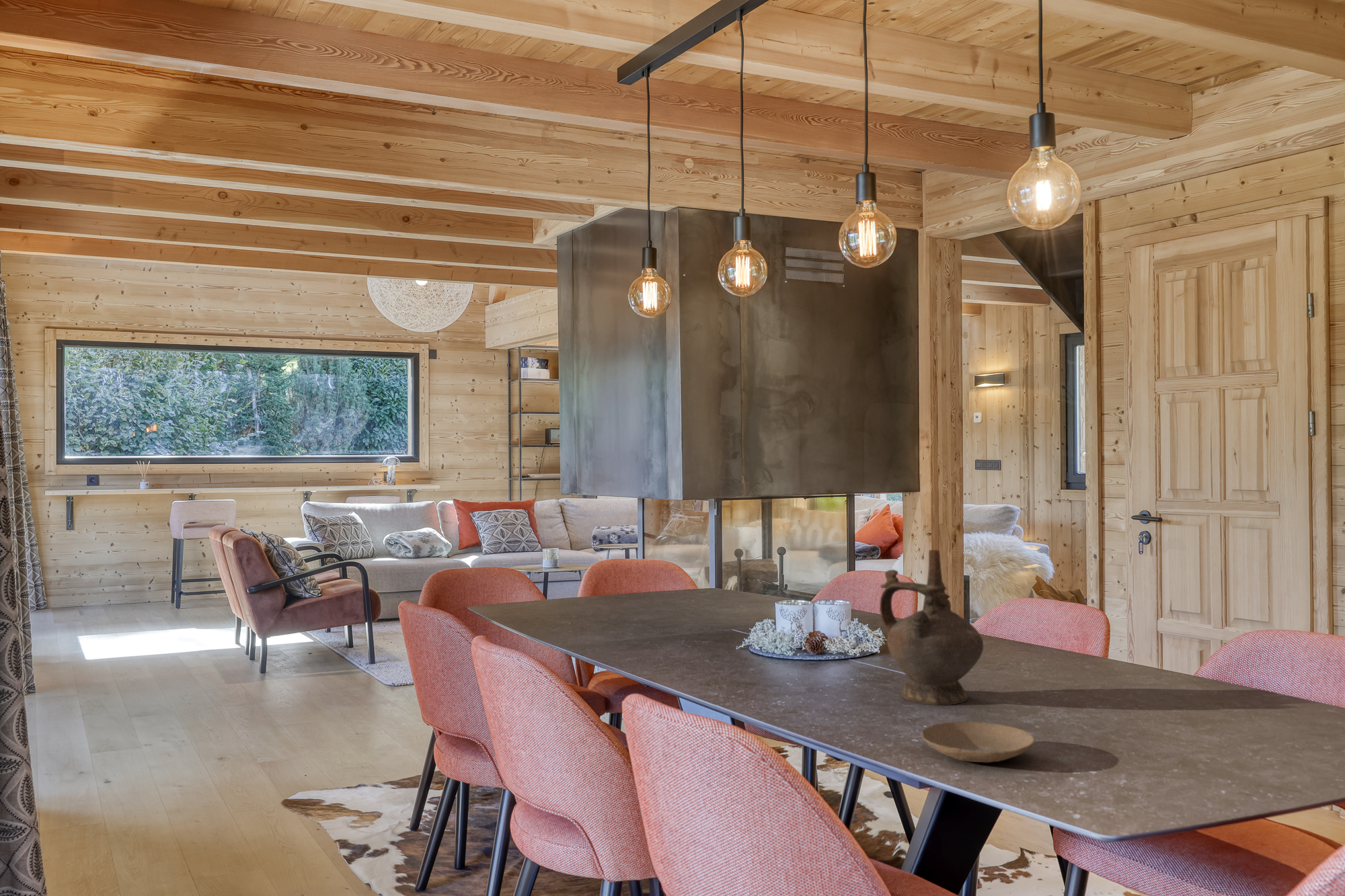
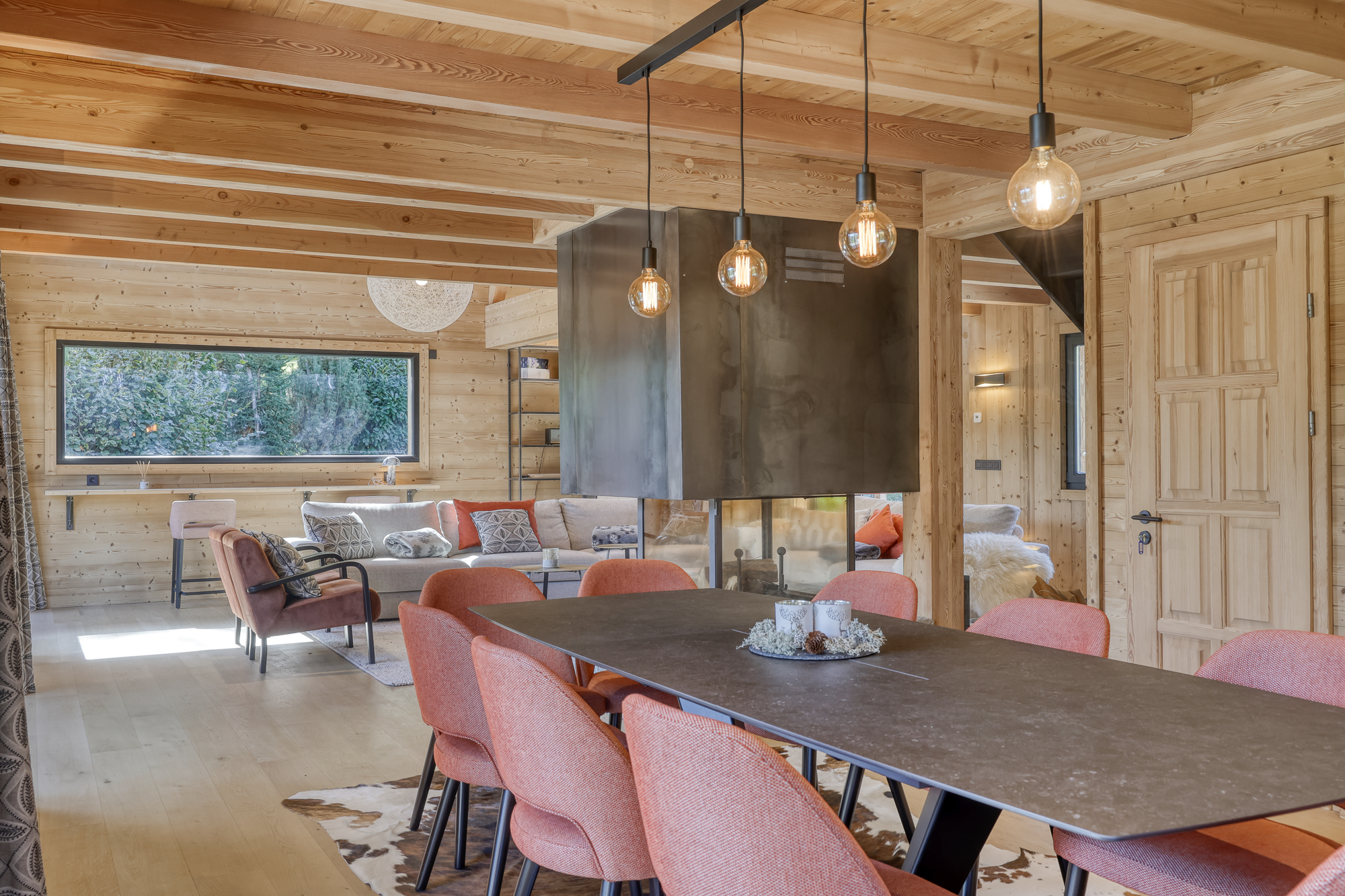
- ceremonial vessel (929, 623)
- plate (977, 744)
